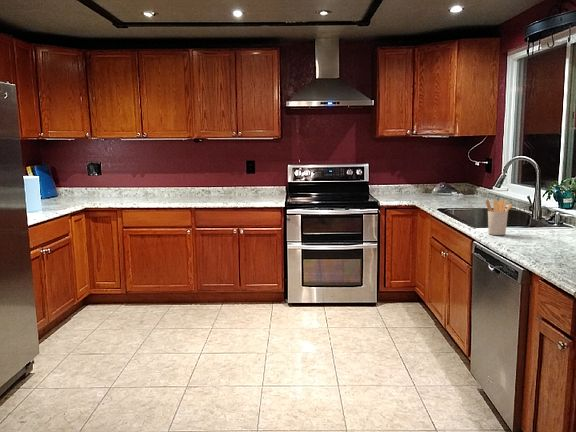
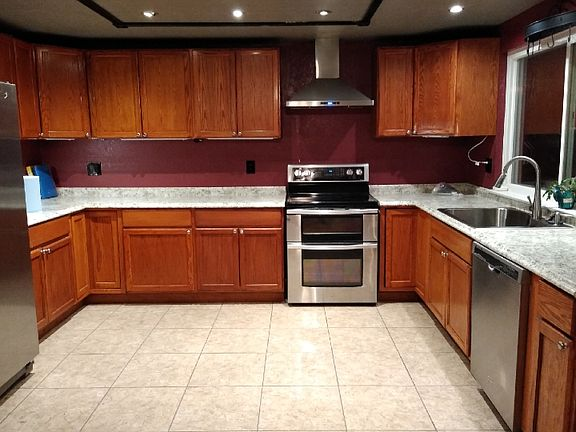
- utensil holder (498, 216)
